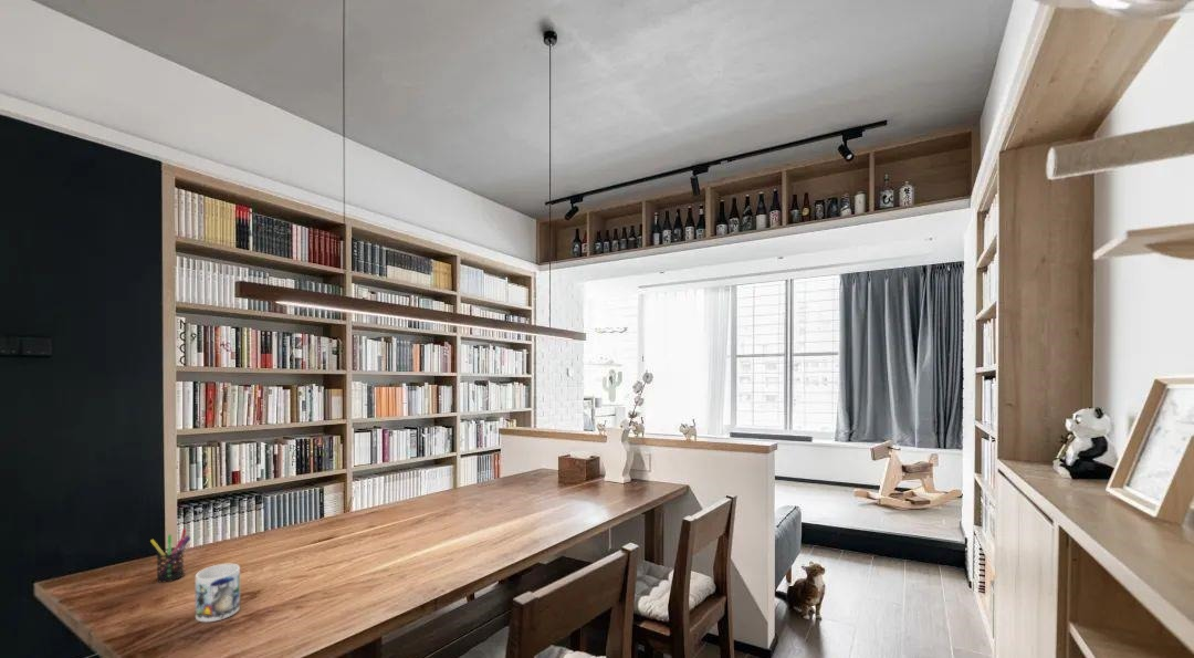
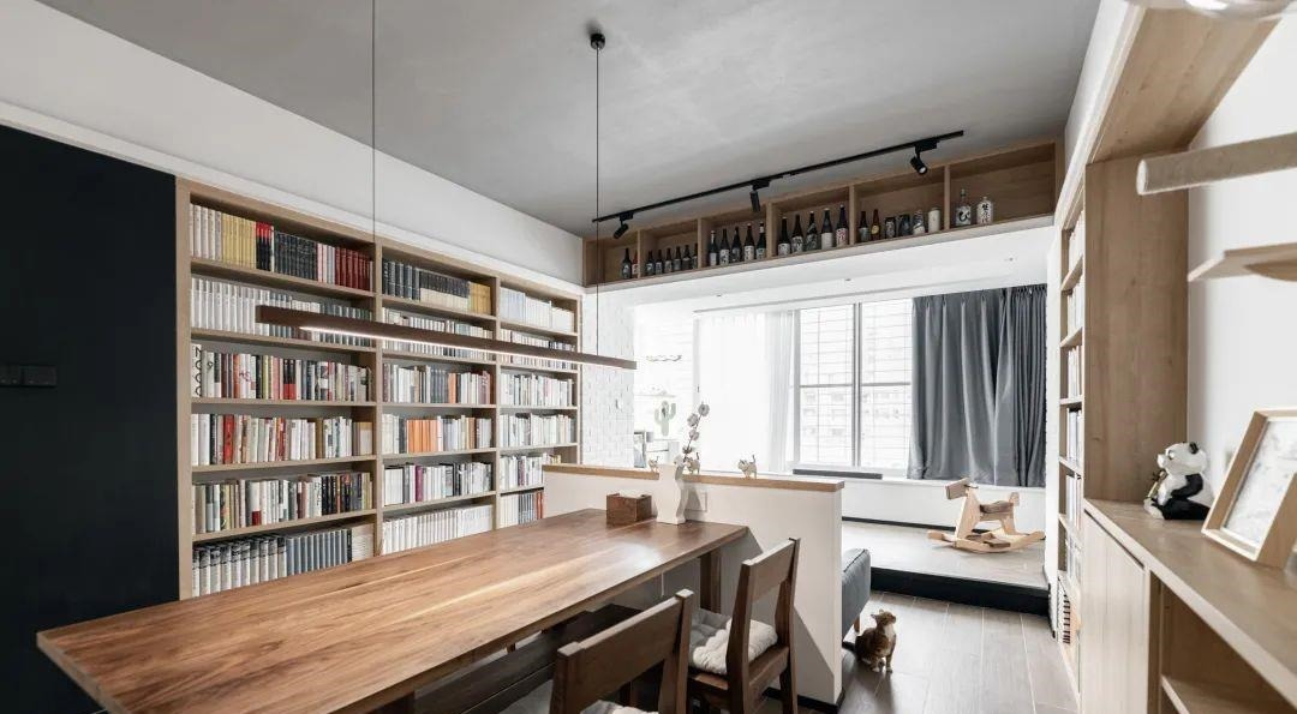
- mug (216, 589)
- pen holder (171, 553)
